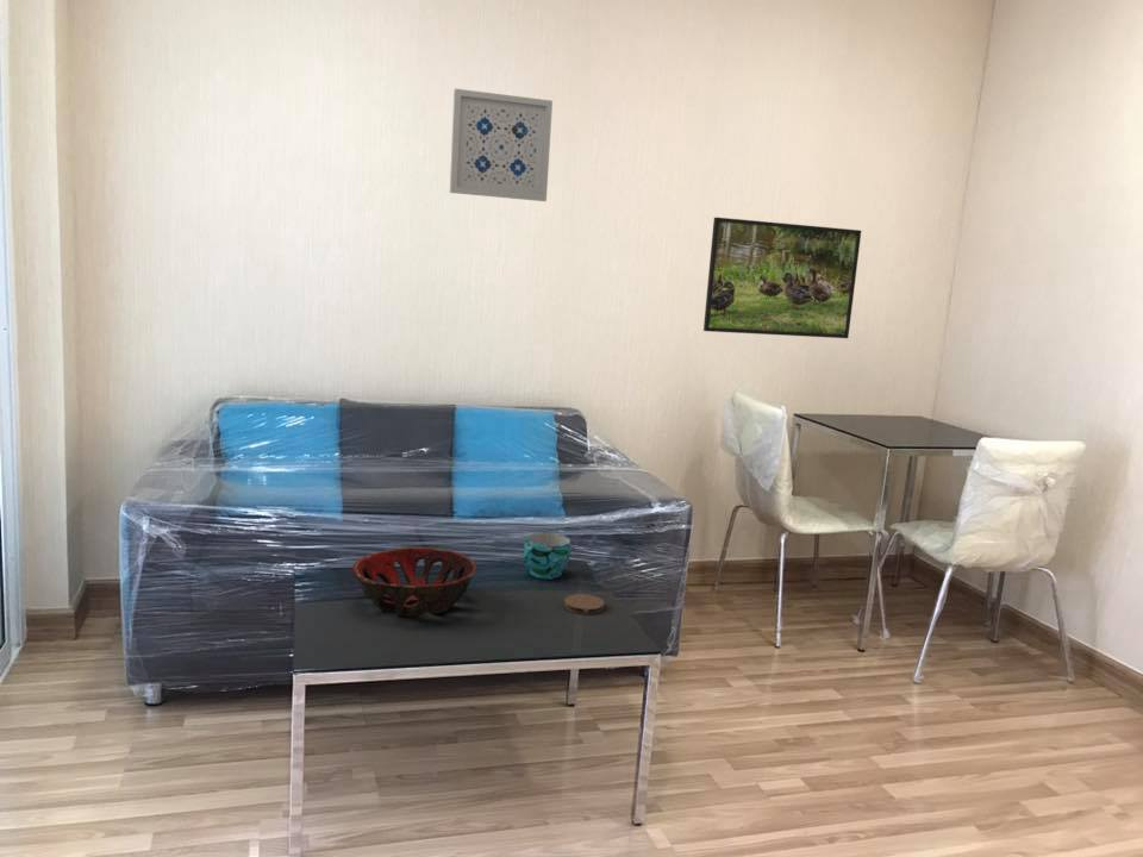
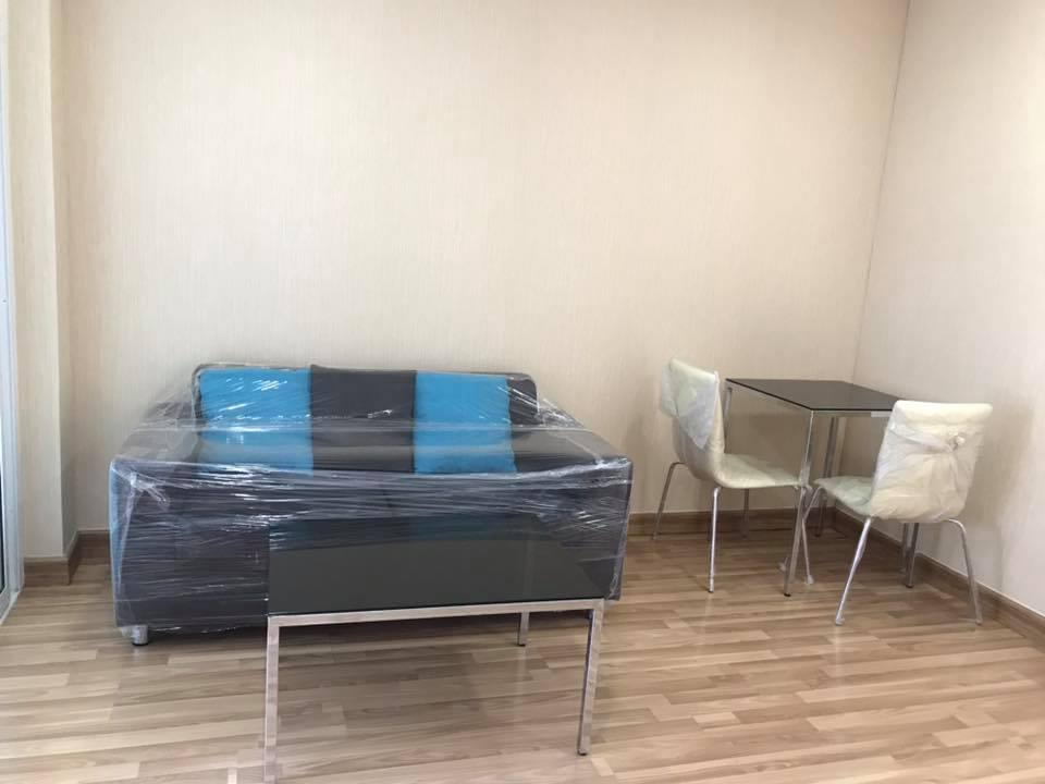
- decorative bowl (414, 583)
- coaster (583, 603)
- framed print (782, 280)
- wall art (500, 146)
- cup (545, 557)
